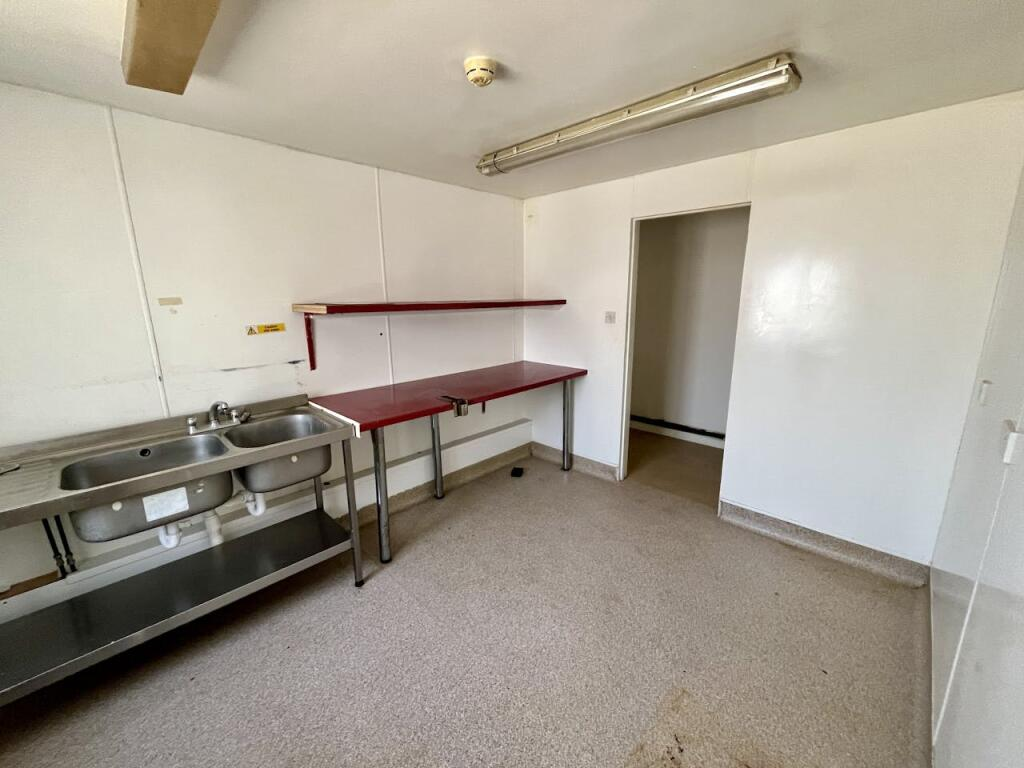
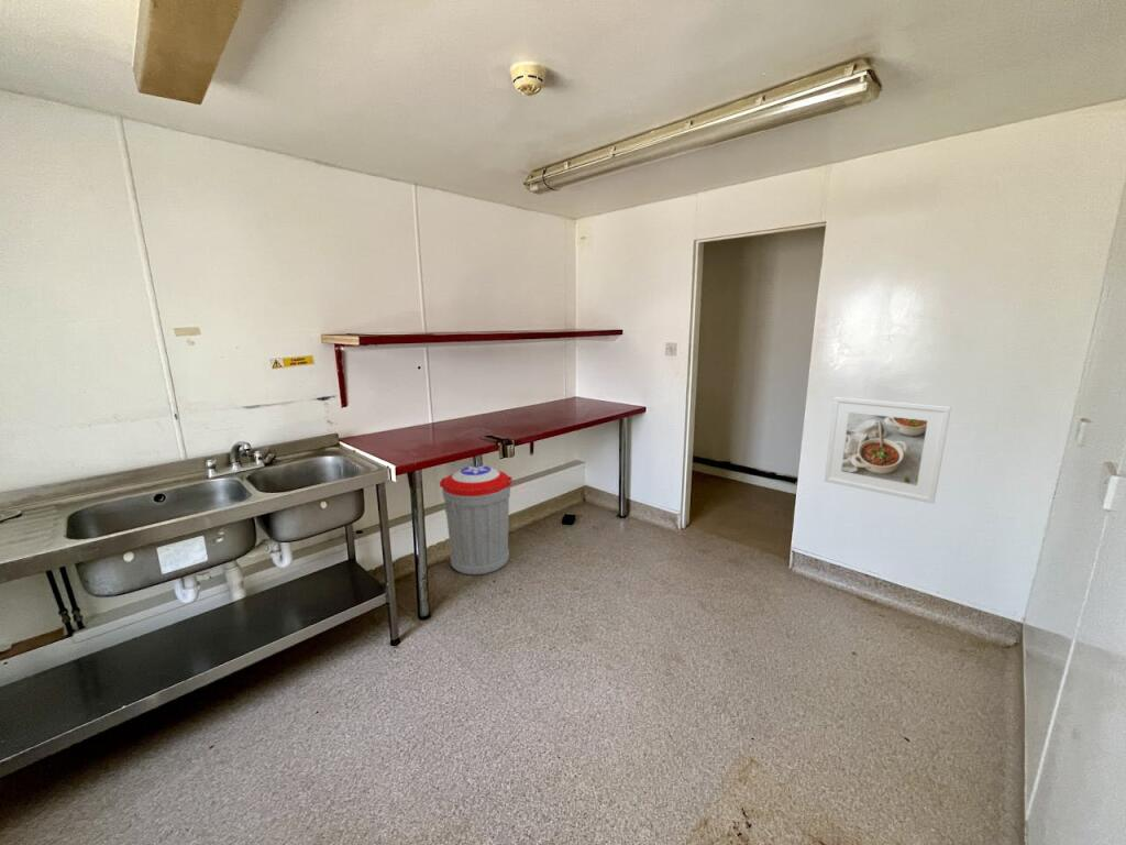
+ trash can (477, 515)
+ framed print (882, 447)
